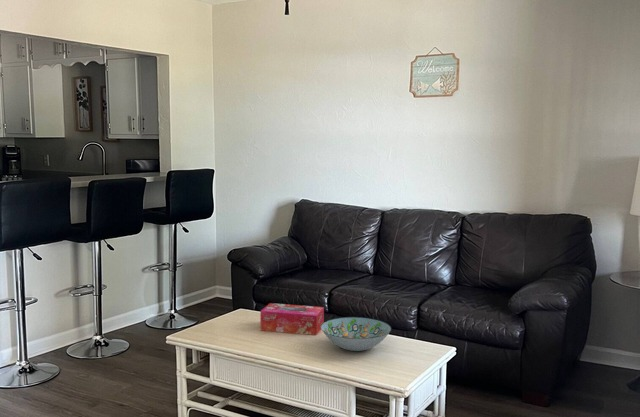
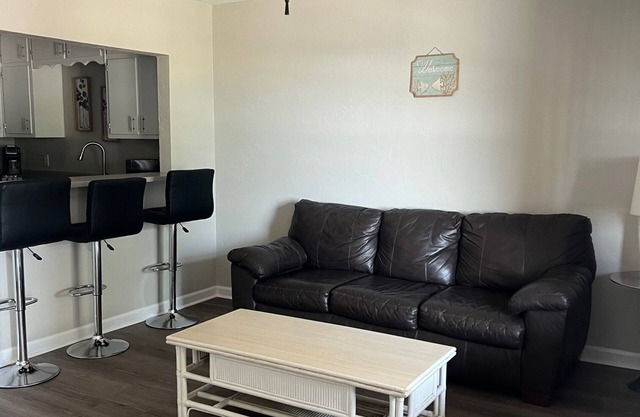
- tissue box (292, 318)
- decorative bowl (355, 337)
